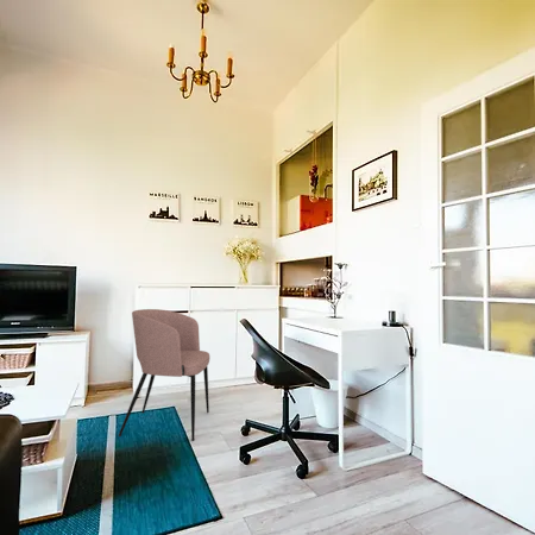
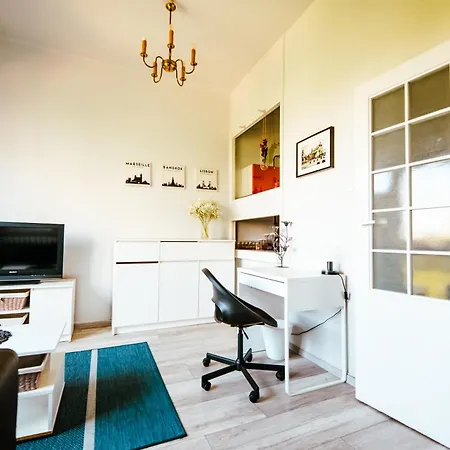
- armchair (170, 367)
